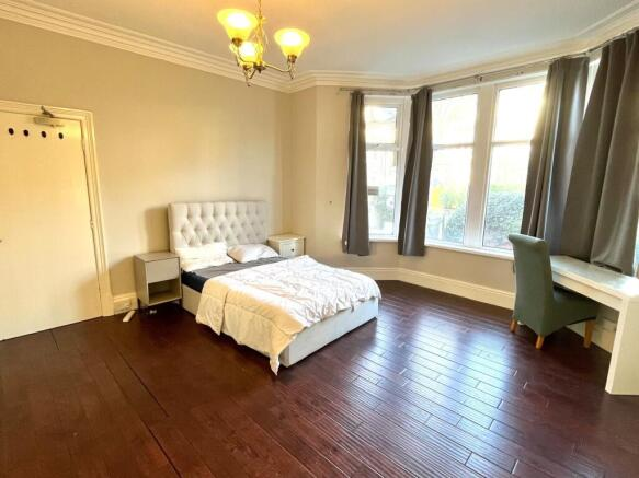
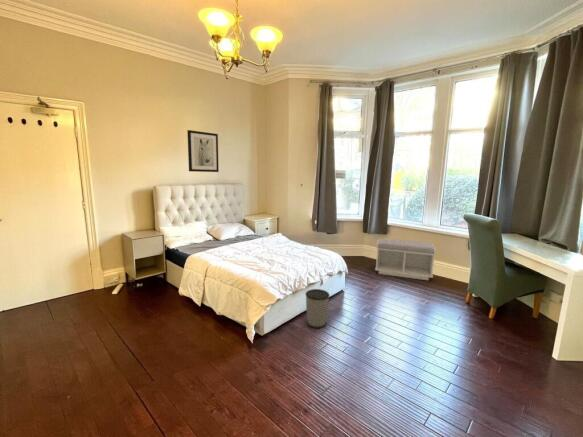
+ bench (403, 257)
+ wastebasket (316, 308)
+ wall art (203, 152)
